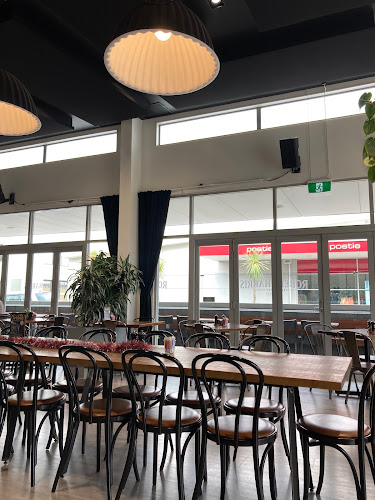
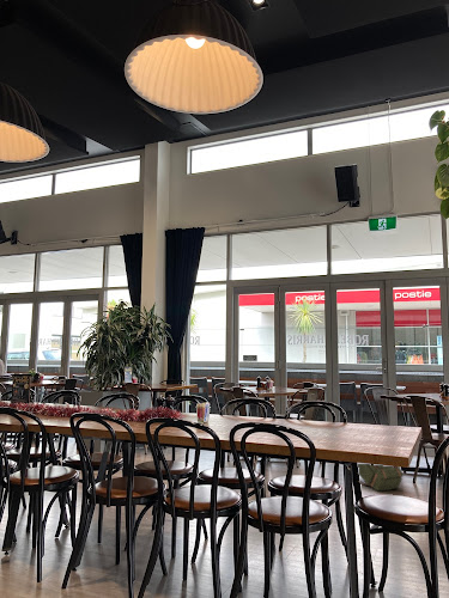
+ backpack (375, 468)
